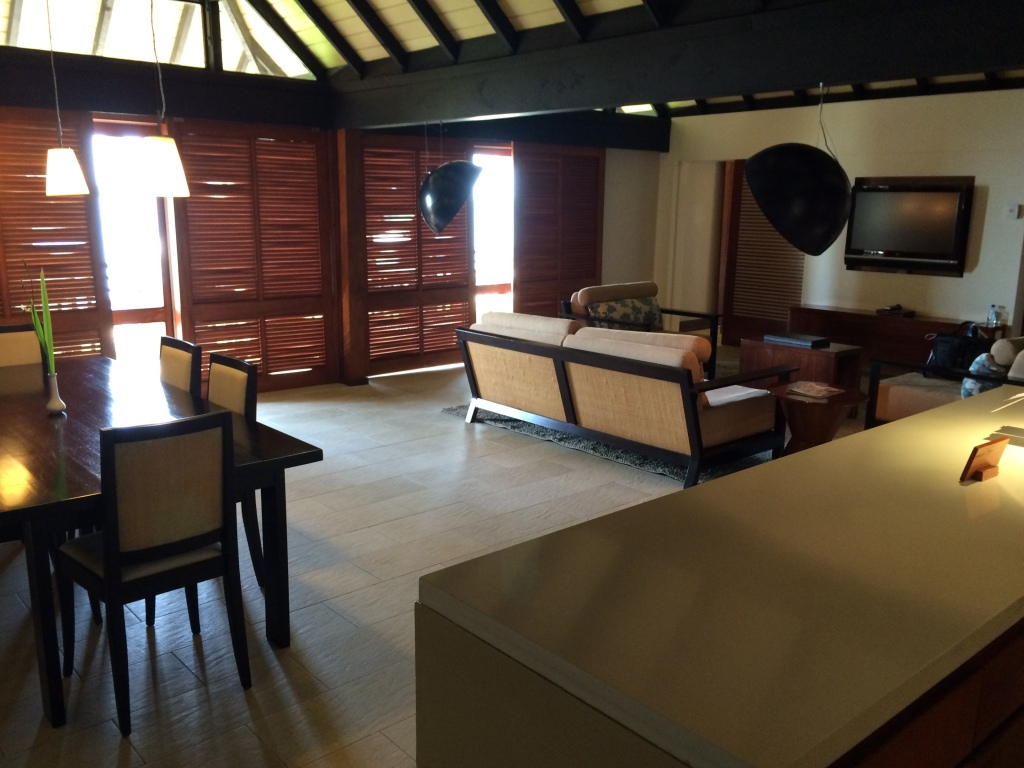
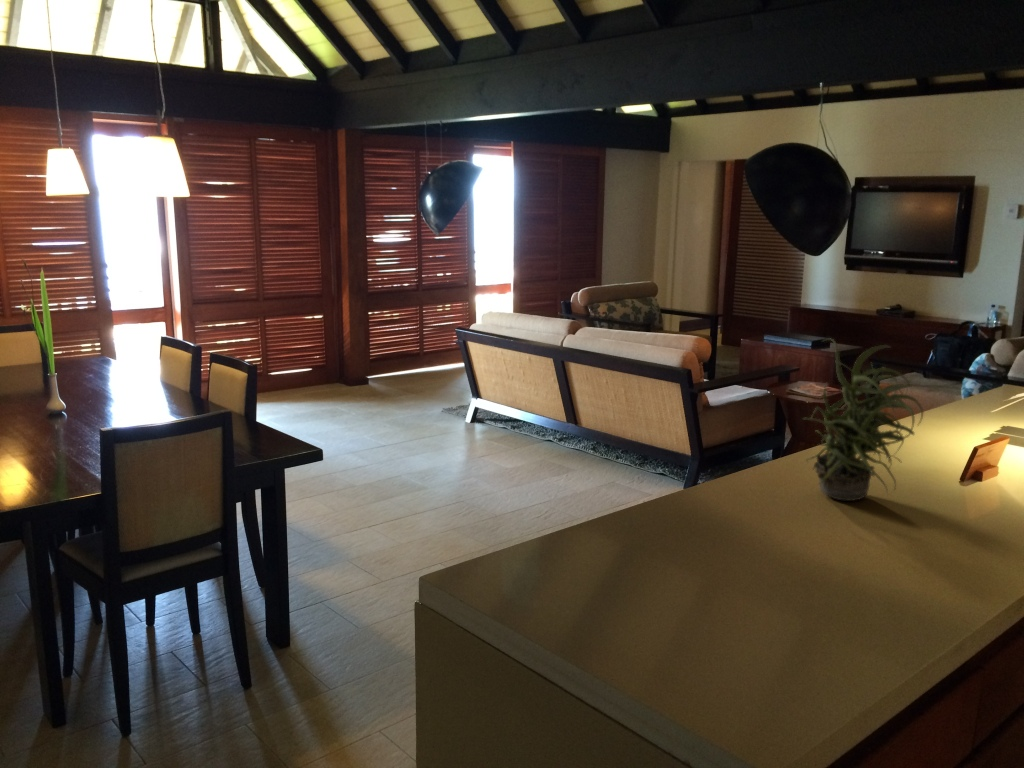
+ potted plant (862, 421)
